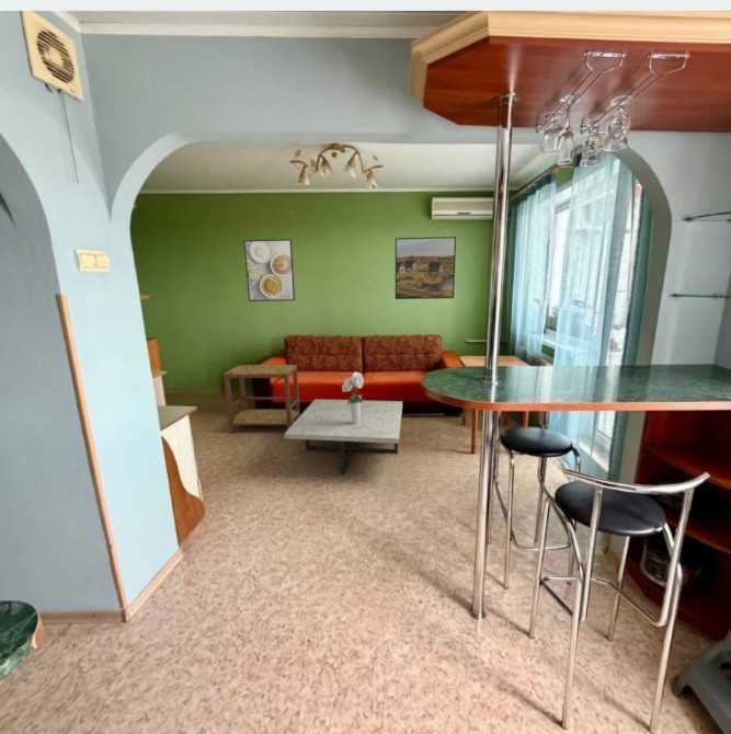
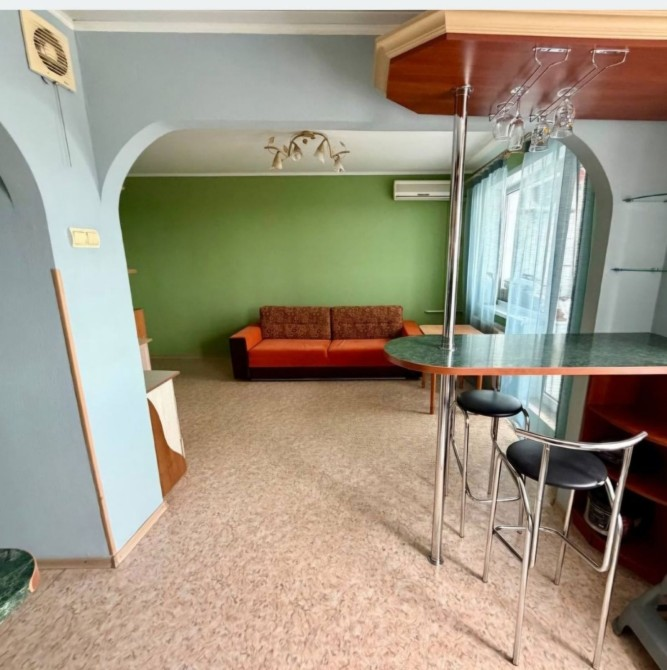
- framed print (424, 268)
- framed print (270, 271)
- side table (264, 398)
- bouquet (353, 397)
- coffee table (351, 433)
